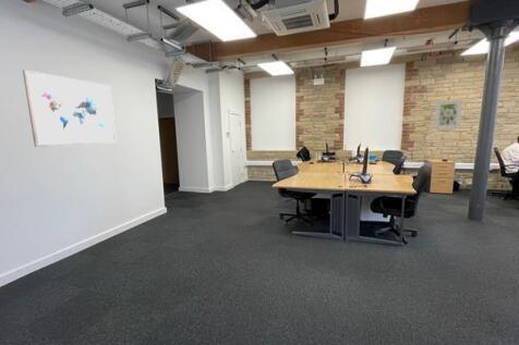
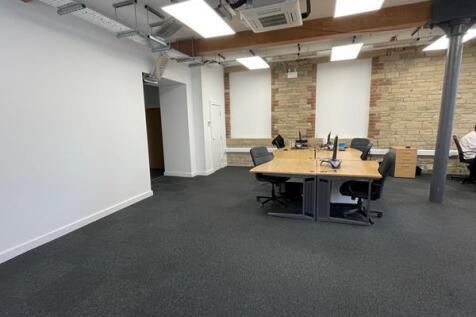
- wall art (77, 112)
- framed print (447, 114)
